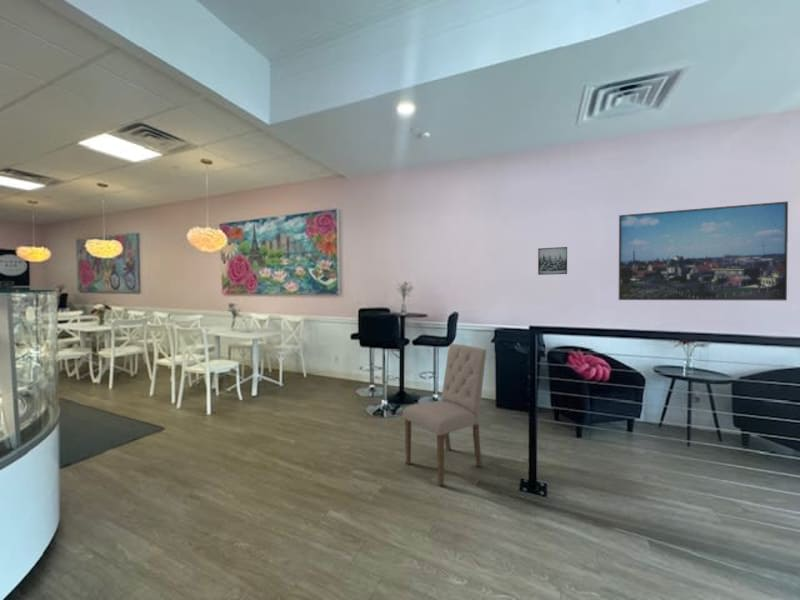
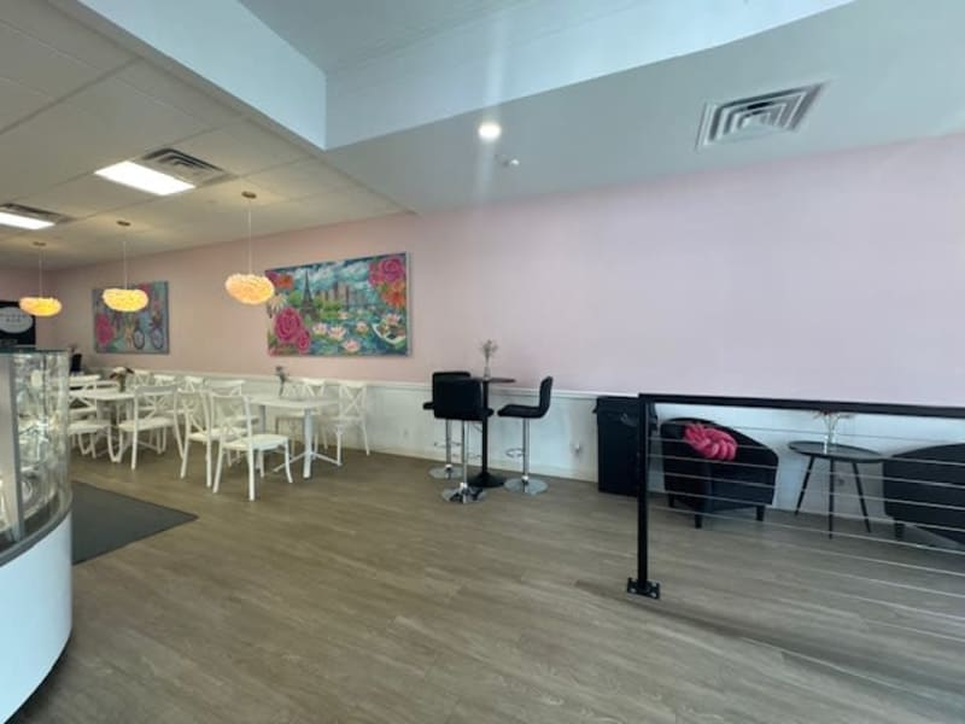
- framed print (696, 254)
- dining chair (444, 406)
- wall art (552, 261)
